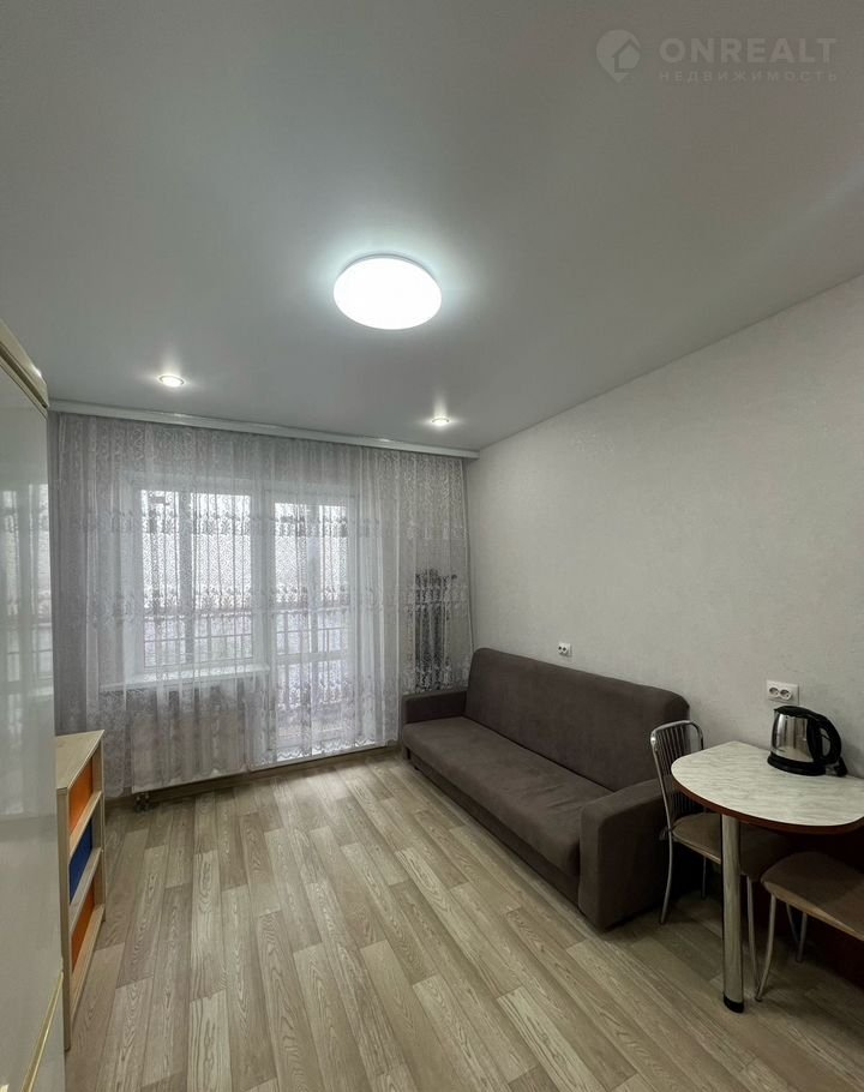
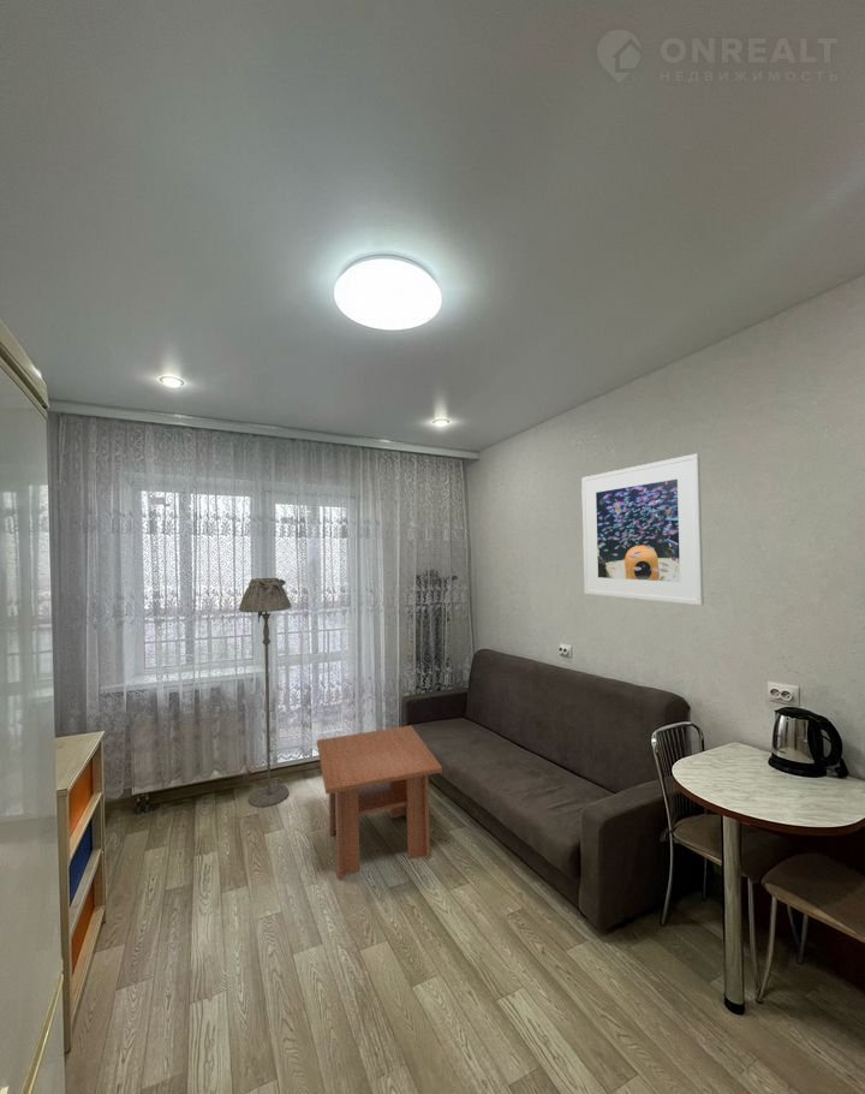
+ floor lamp (267, 686)
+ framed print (634, 533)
+ coffee table (375, 797)
